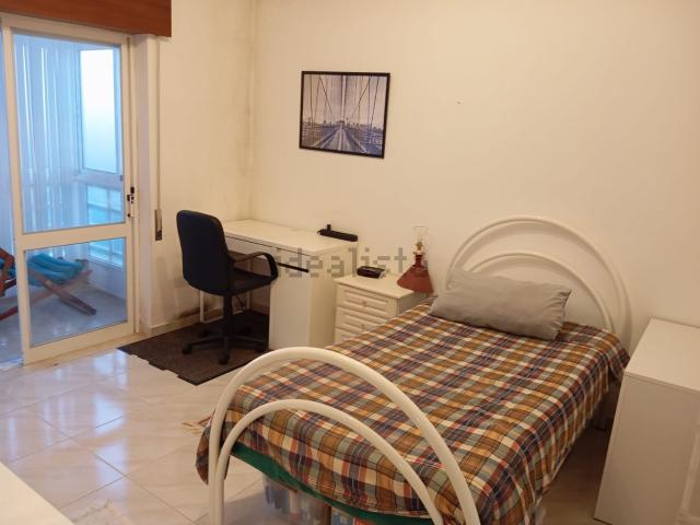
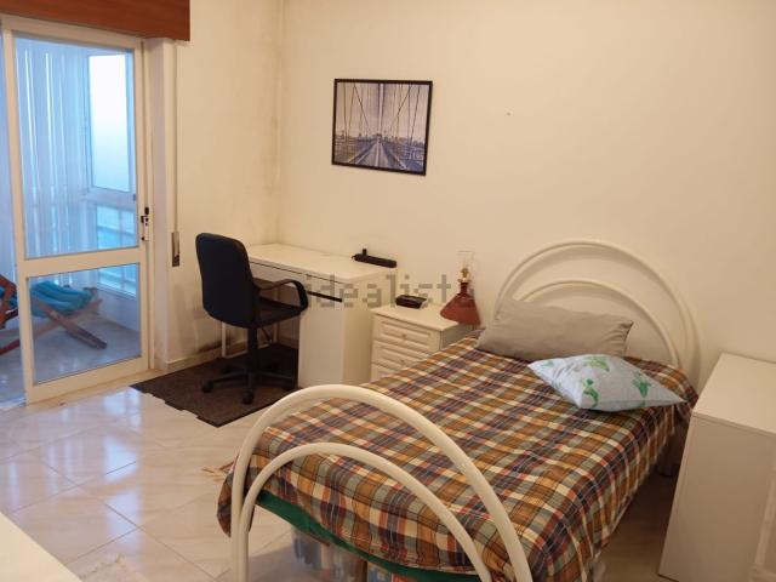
+ decorative pillow (600, 381)
